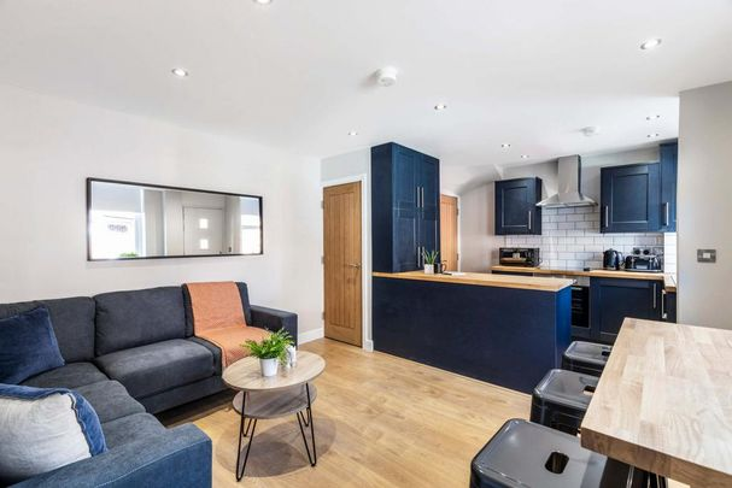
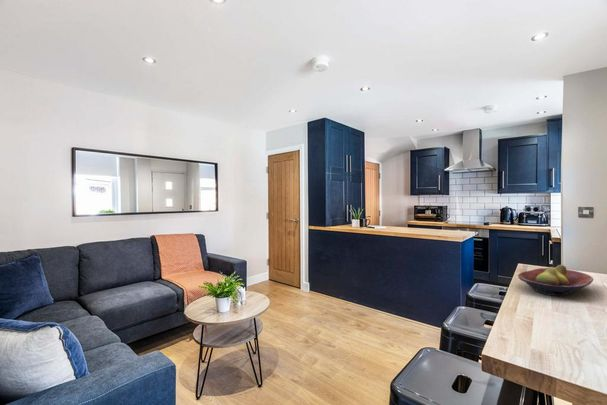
+ fruit bowl (554, 277)
